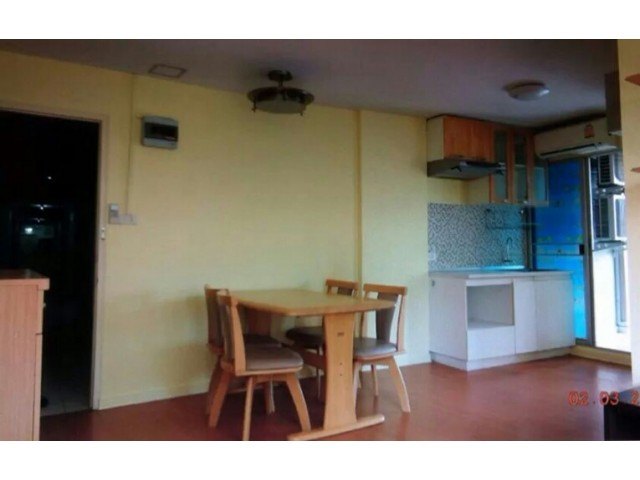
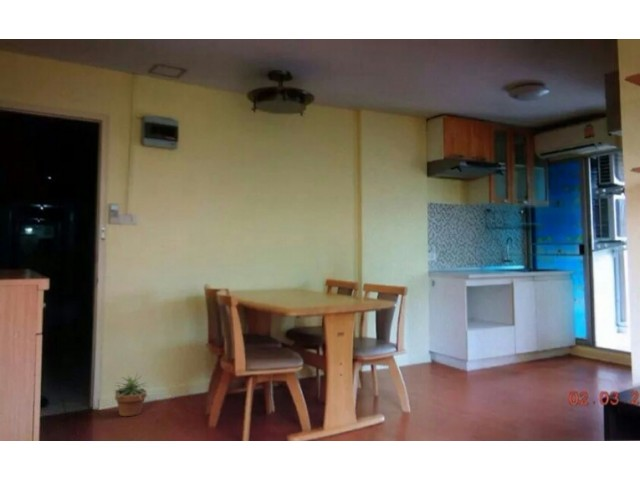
+ potted plant (132, 393)
